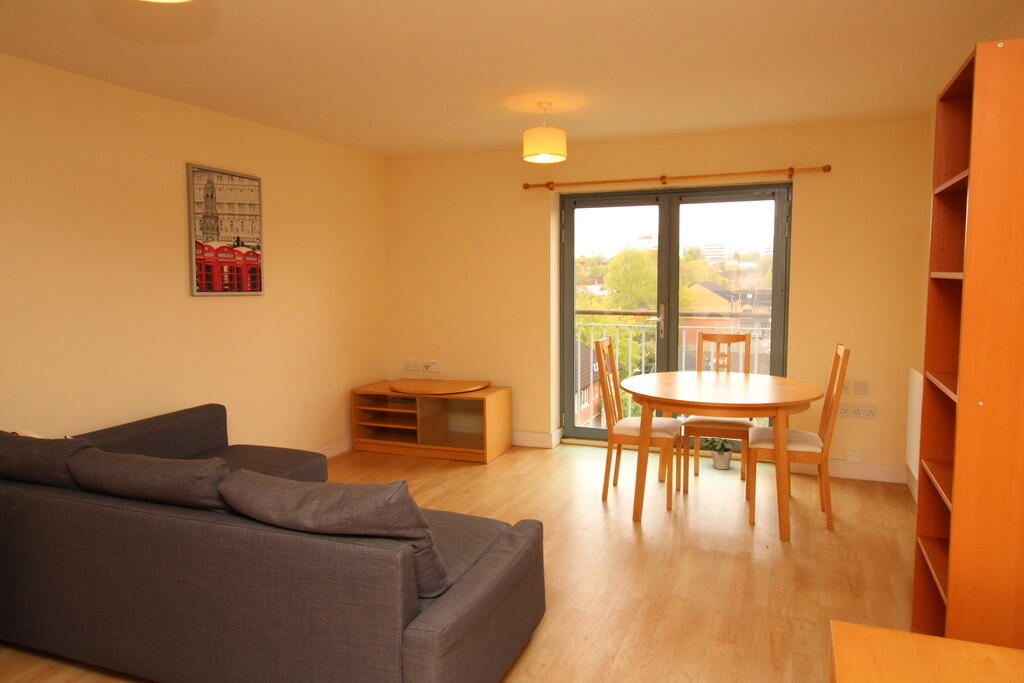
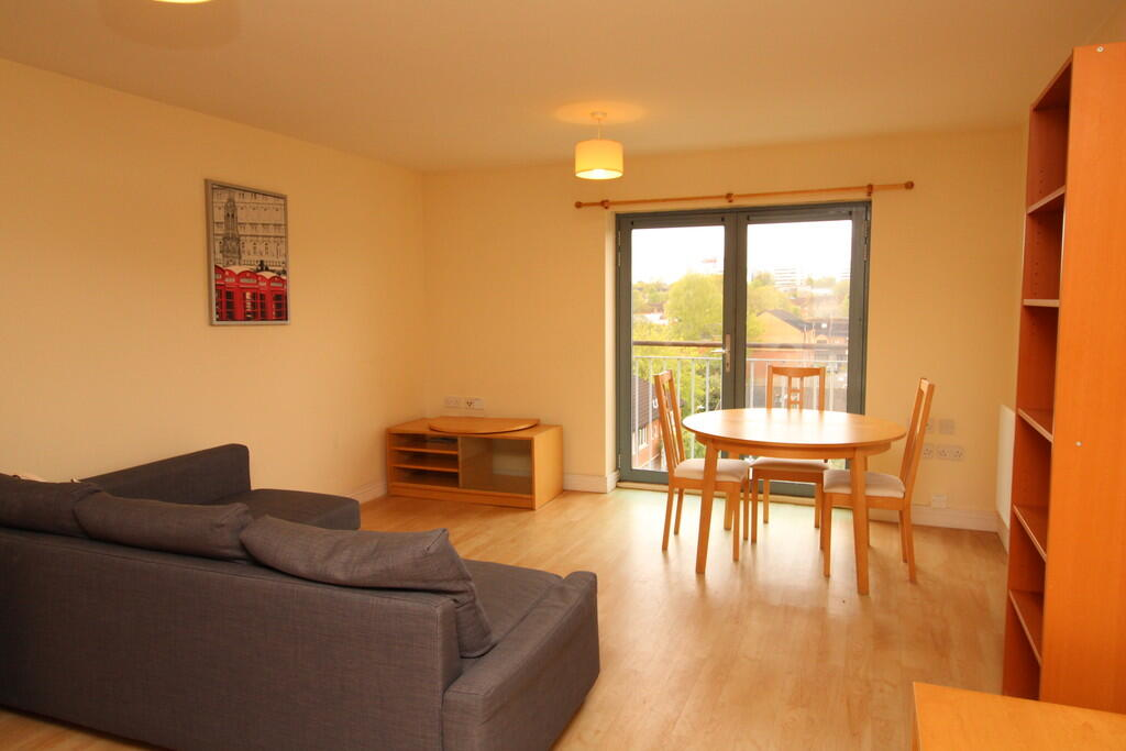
- potted plant (717, 450)
